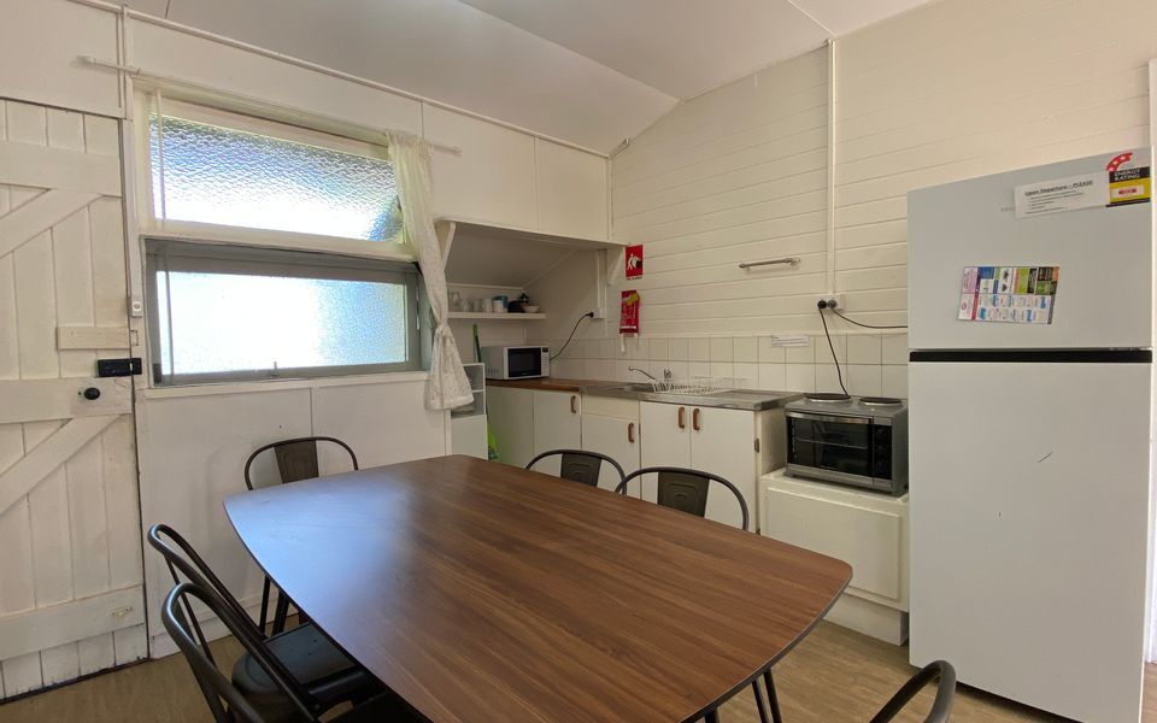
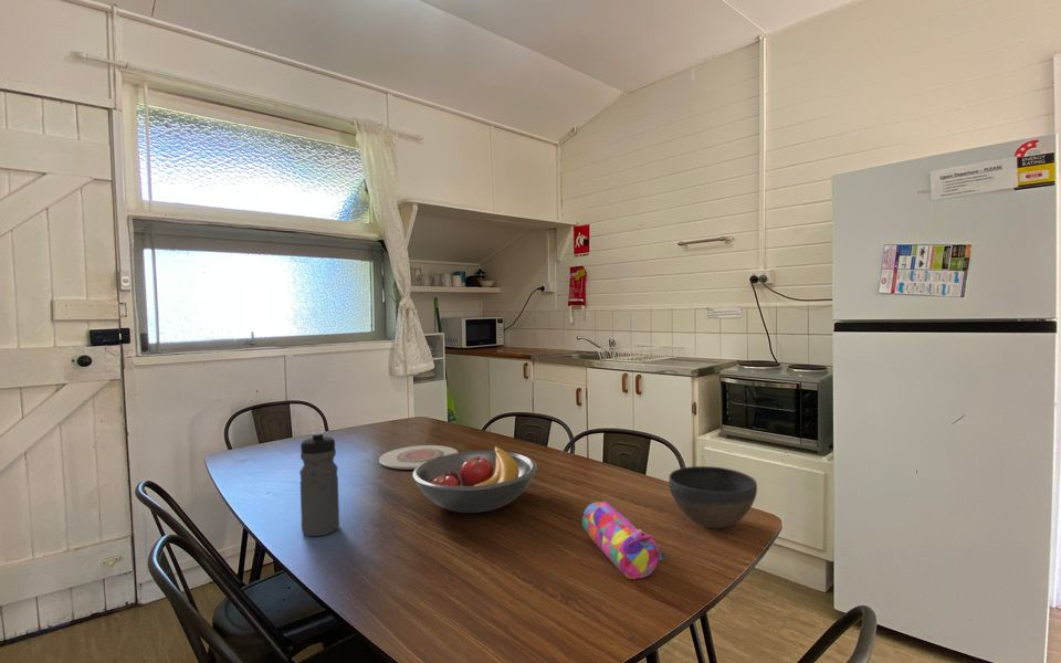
+ plate (419, 455)
+ water bottle (318, 481)
+ fruit bowl (475, 480)
+ pencil case (619, 536)
+ bowl (712, 502)
